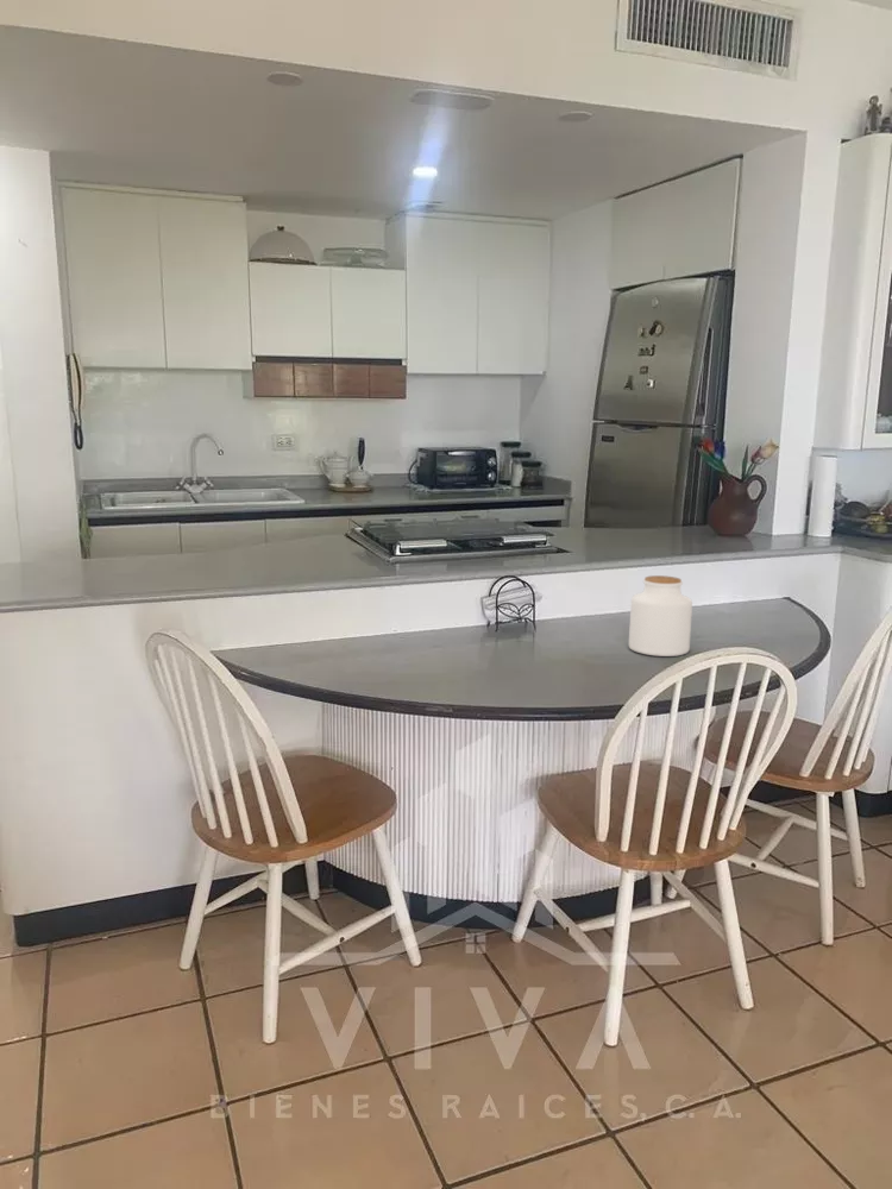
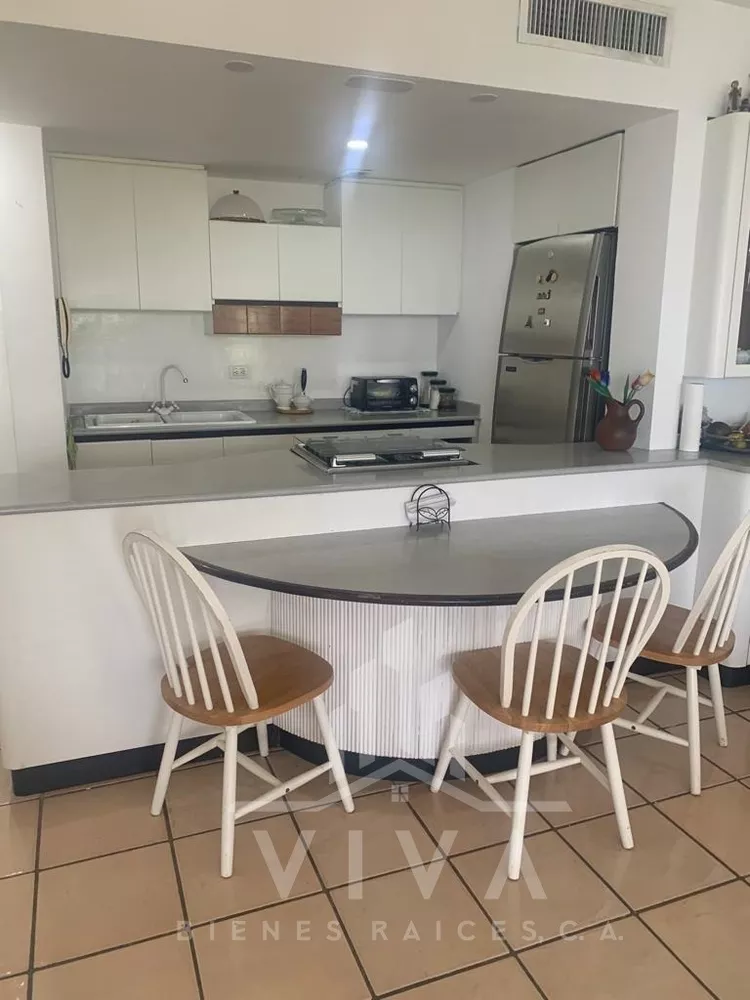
- jar (658, 614)
